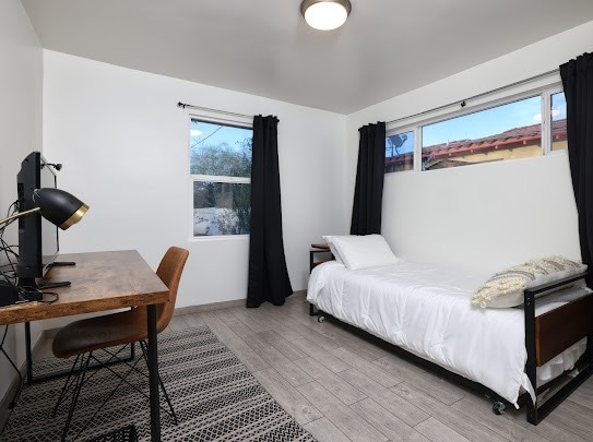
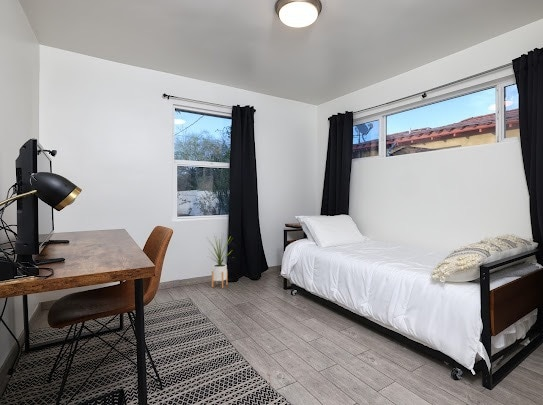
+ house plant (219, 258)
